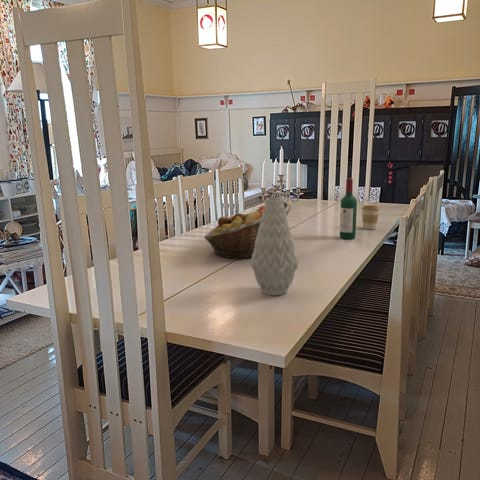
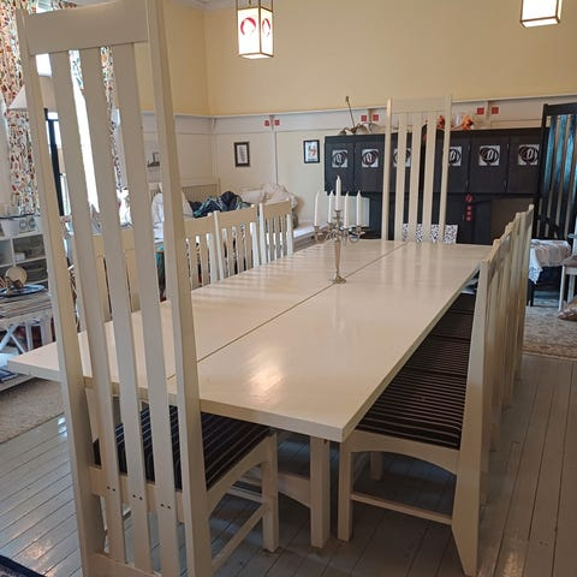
- wine bottle (348, 208)
- fruit basket (249, 227)
- coffee cup (370, 216)
- vase (274, 246)
